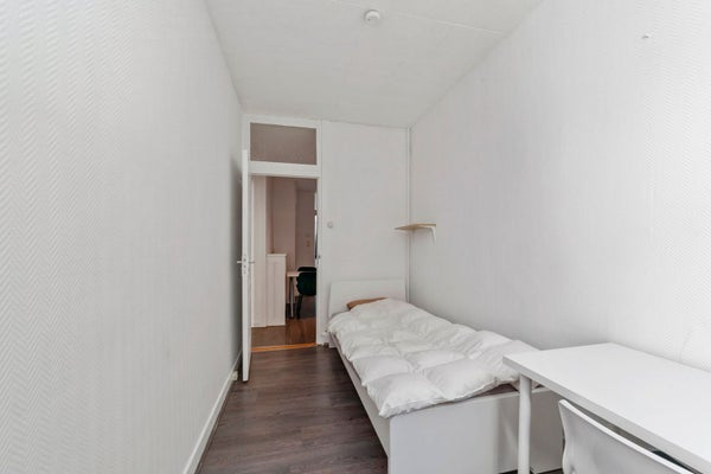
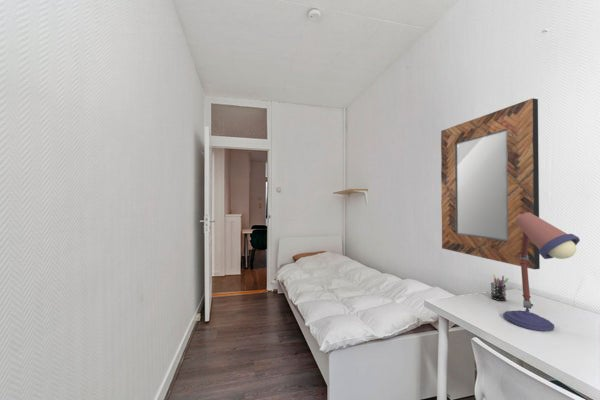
+ home mirror (481, 187)
+ desk lamp (527, 269)
+ pen holder (500, 286)
